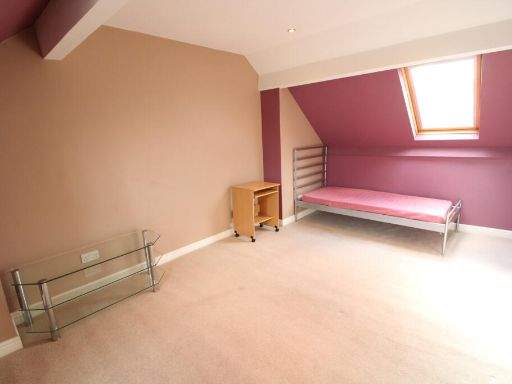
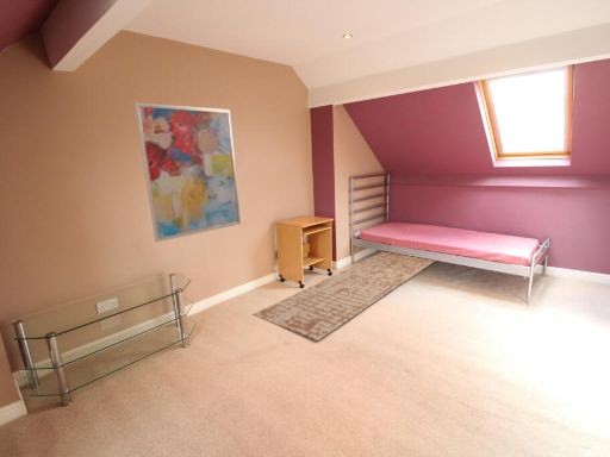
+ wall art (194, 171)
+ rug (362, 281)
